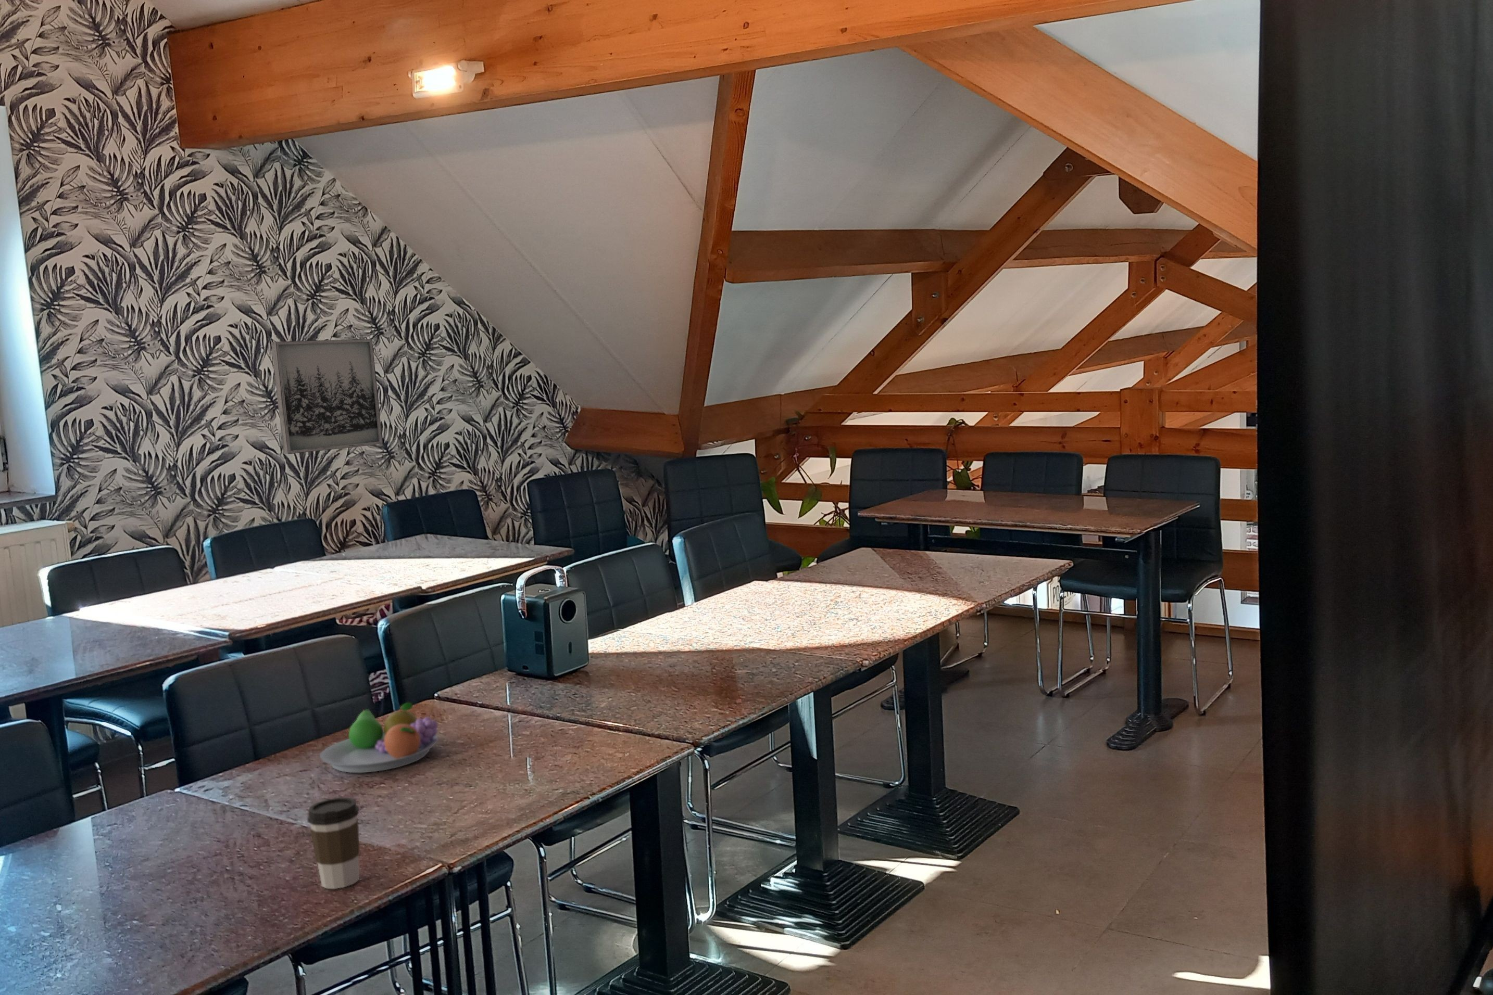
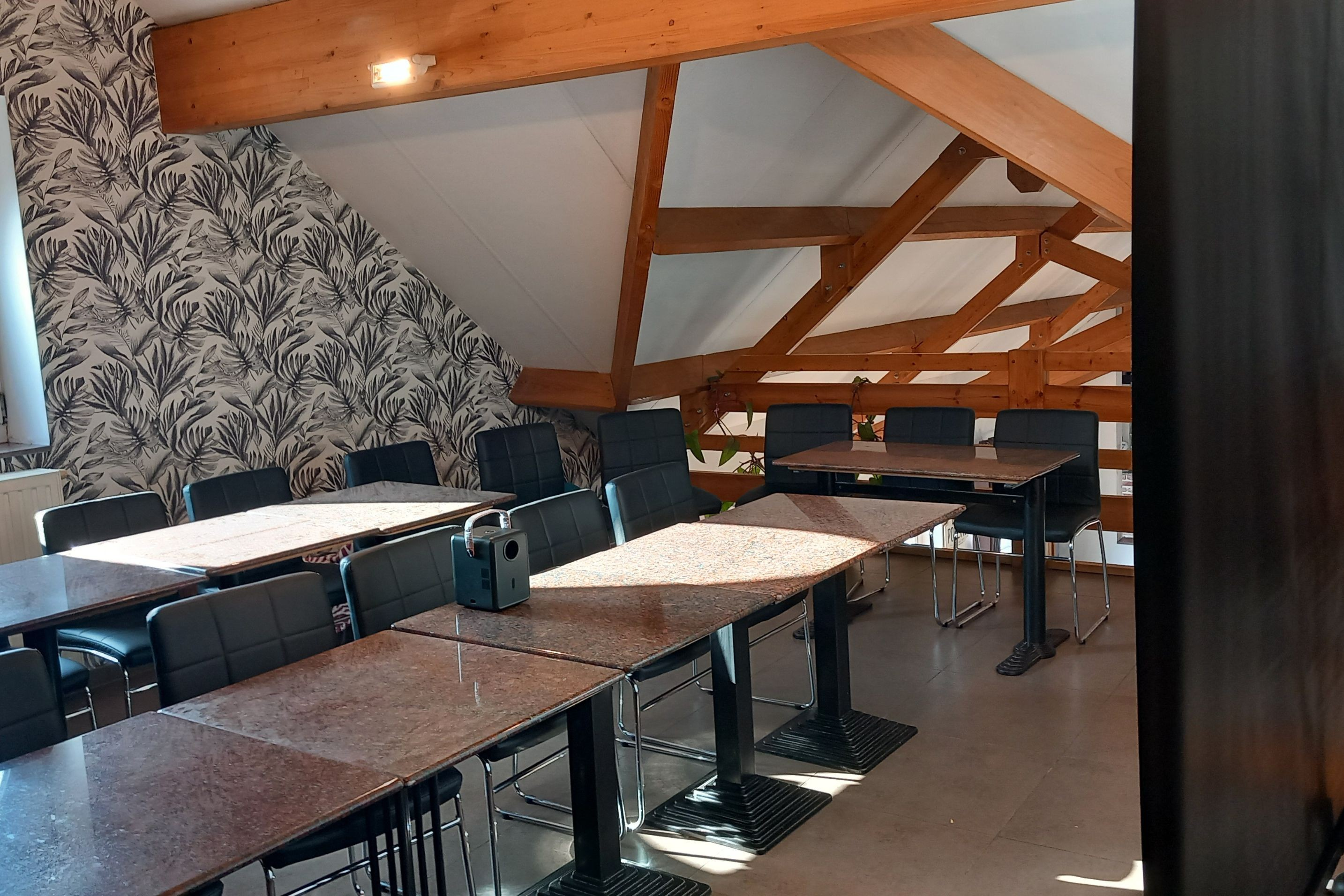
- fruit bowl (379, 734)
- coffee cup (337, 843)
- wall art (329, 395)
